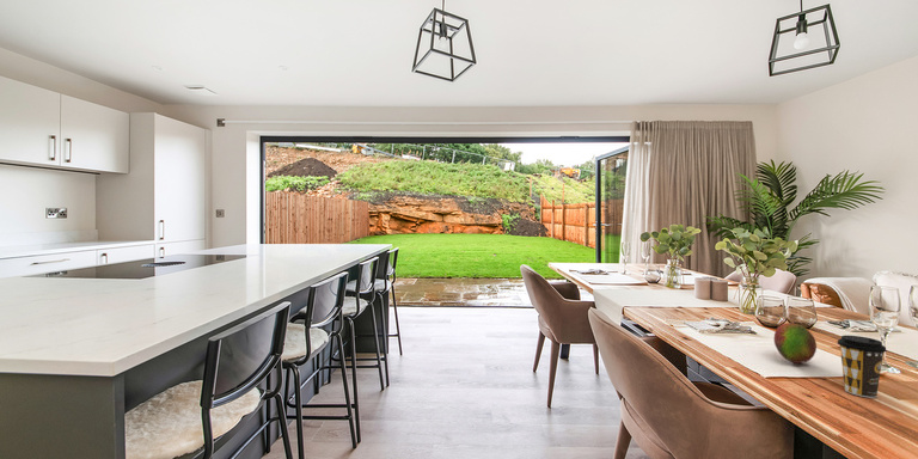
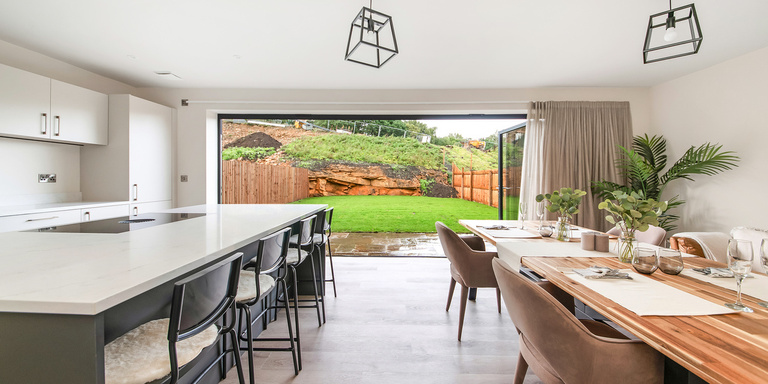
- fruit (794, 343)
- coffee cup (861, 366)
